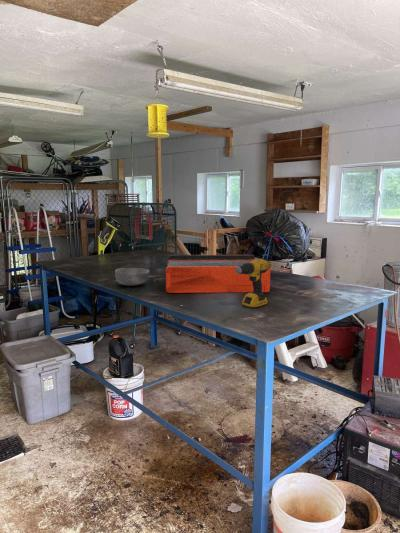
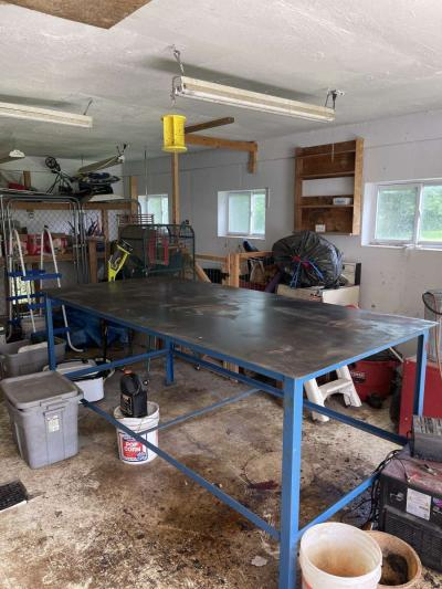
- toolbox (214, 271)
- bowl (132, 277)
- power drill (252, 282)
